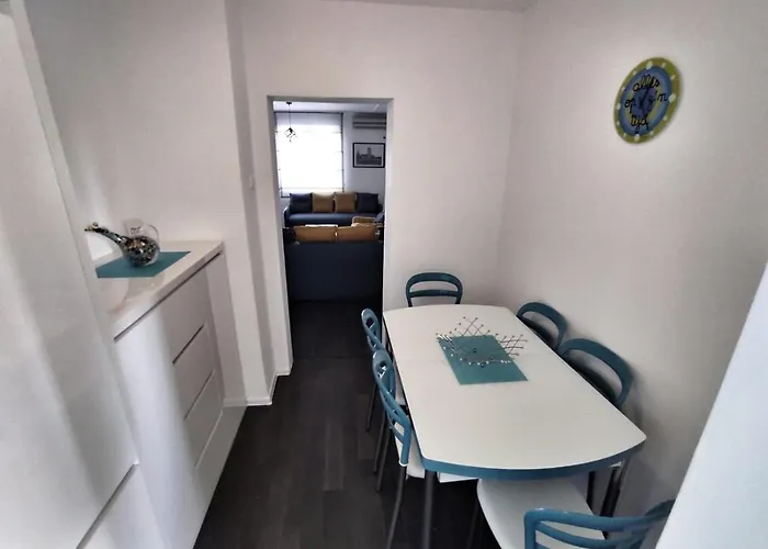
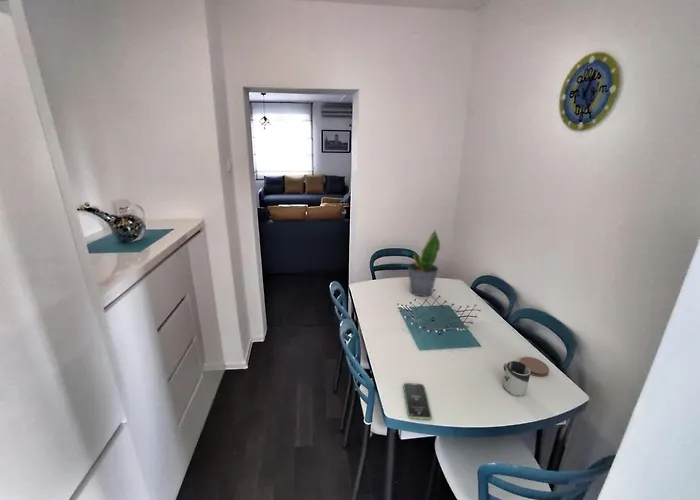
+ potted plant (423, 261)
+ coaster (534, 366)
+ cup (513, 375)
+ smartphone (416, 400)
